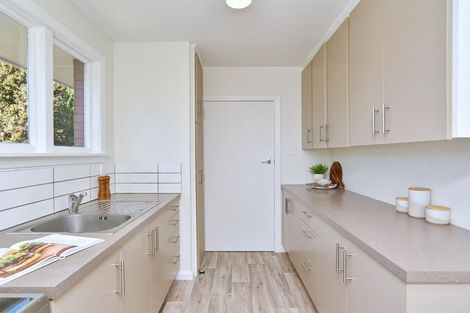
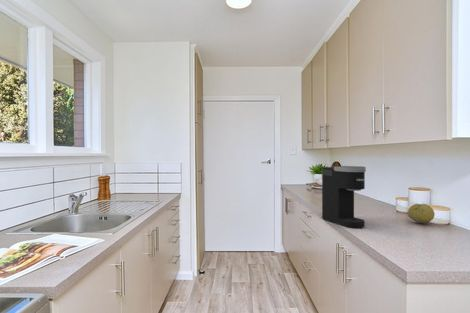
+ coffee maker (342, 194)
+ fruit (421, 213)
